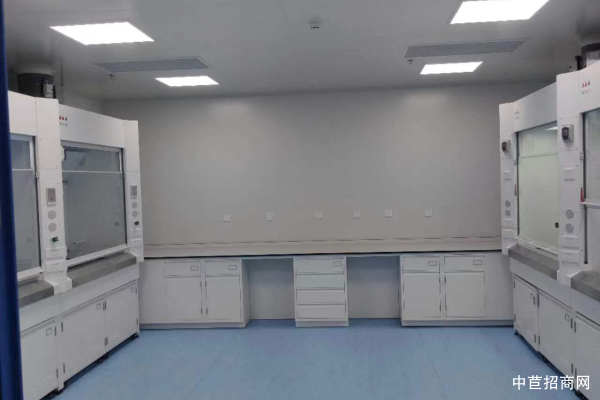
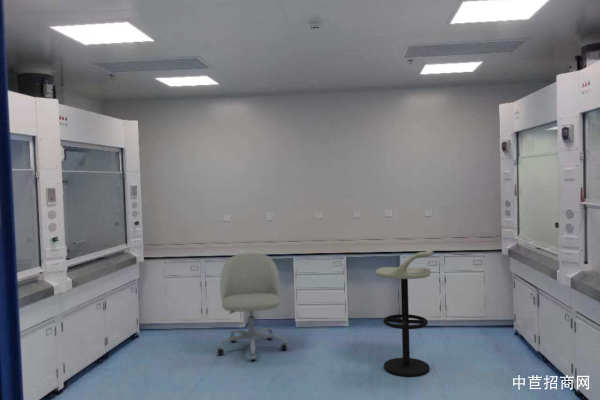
+ office chair (251, 303)
+ bar stool (405, 308)
